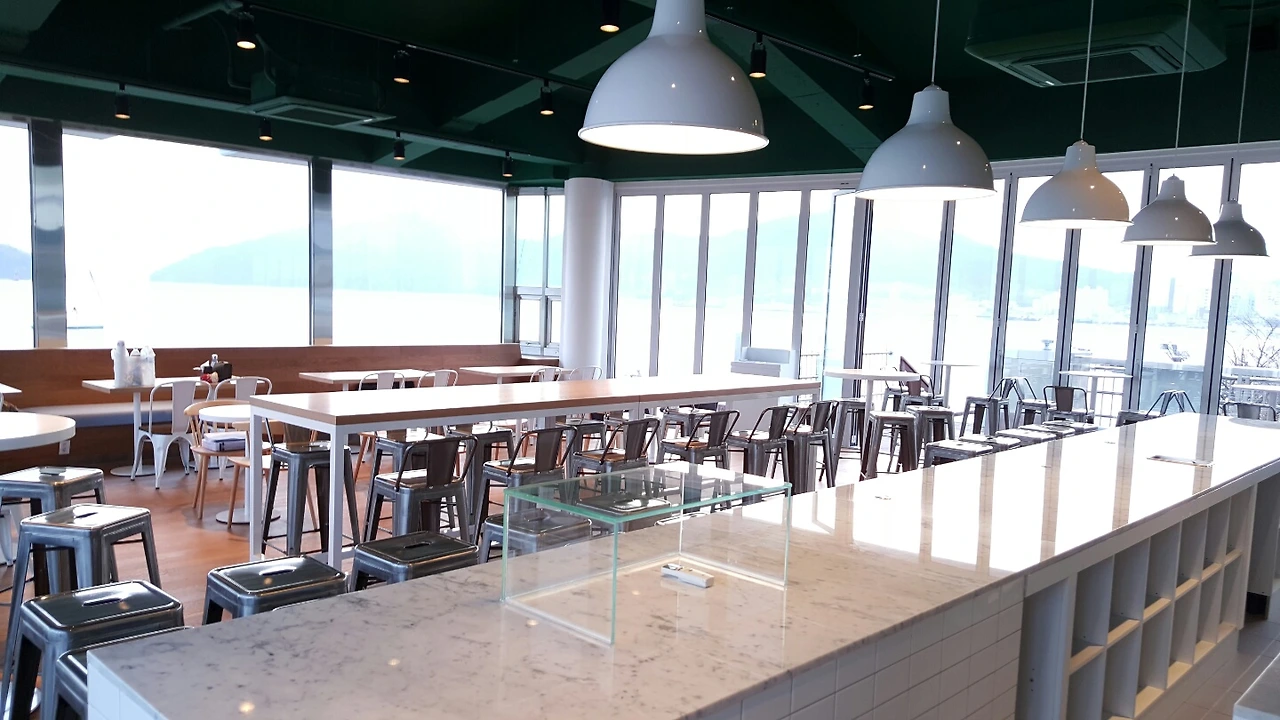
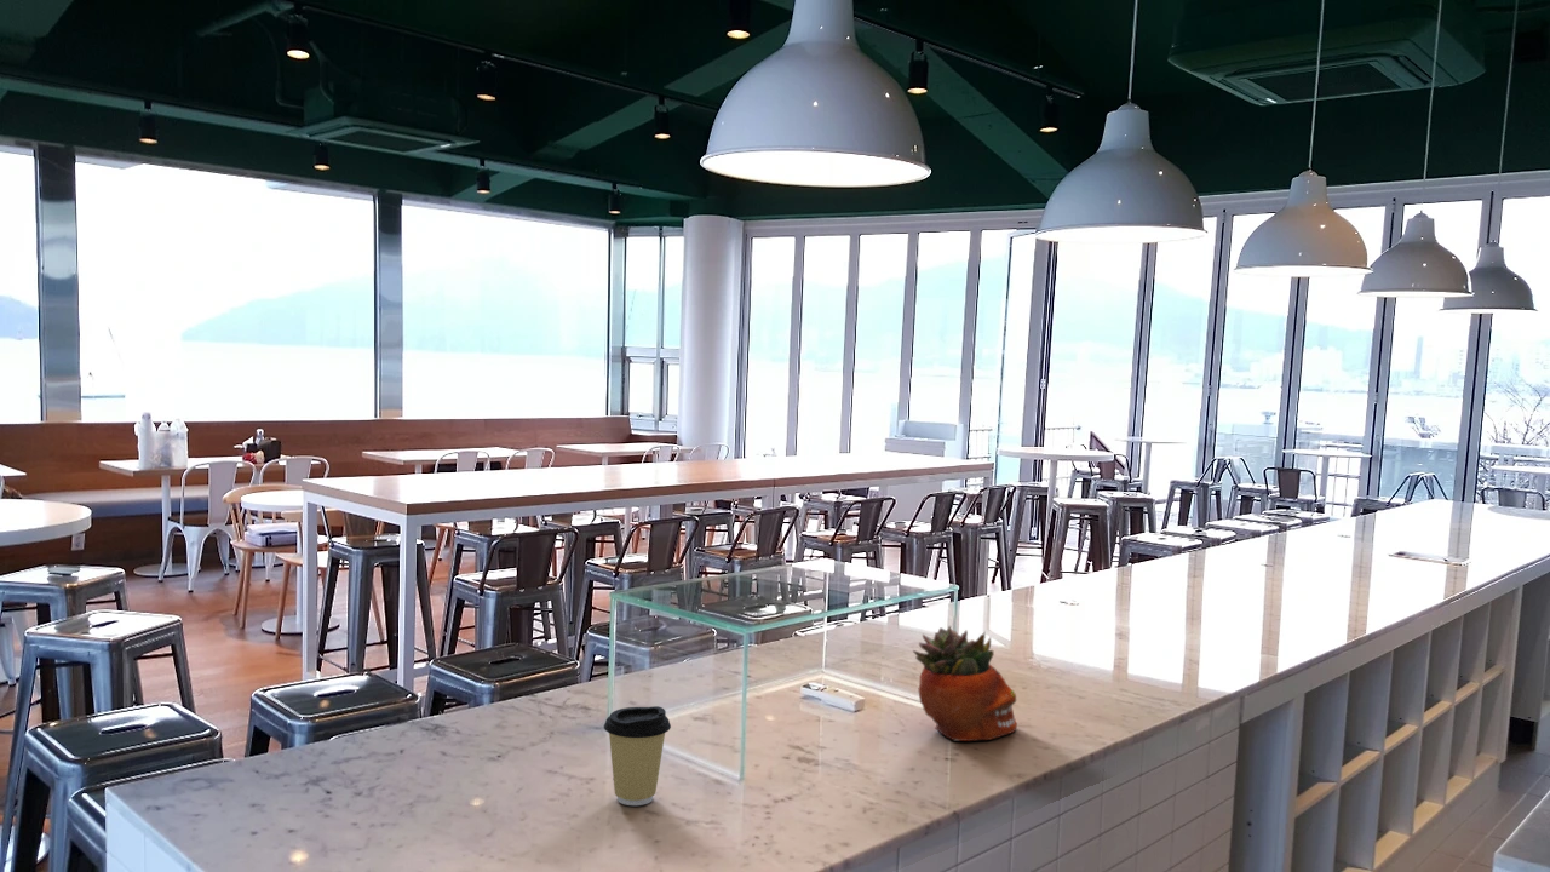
+ coffee cup (636, 755)
+ succulent planter (968, 678)
